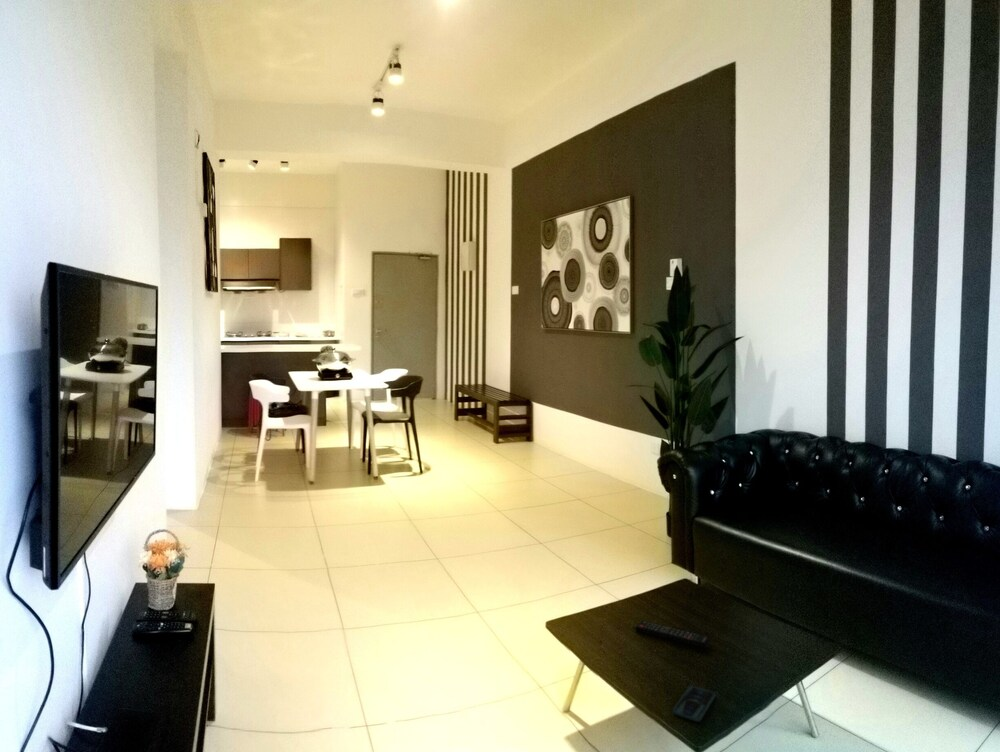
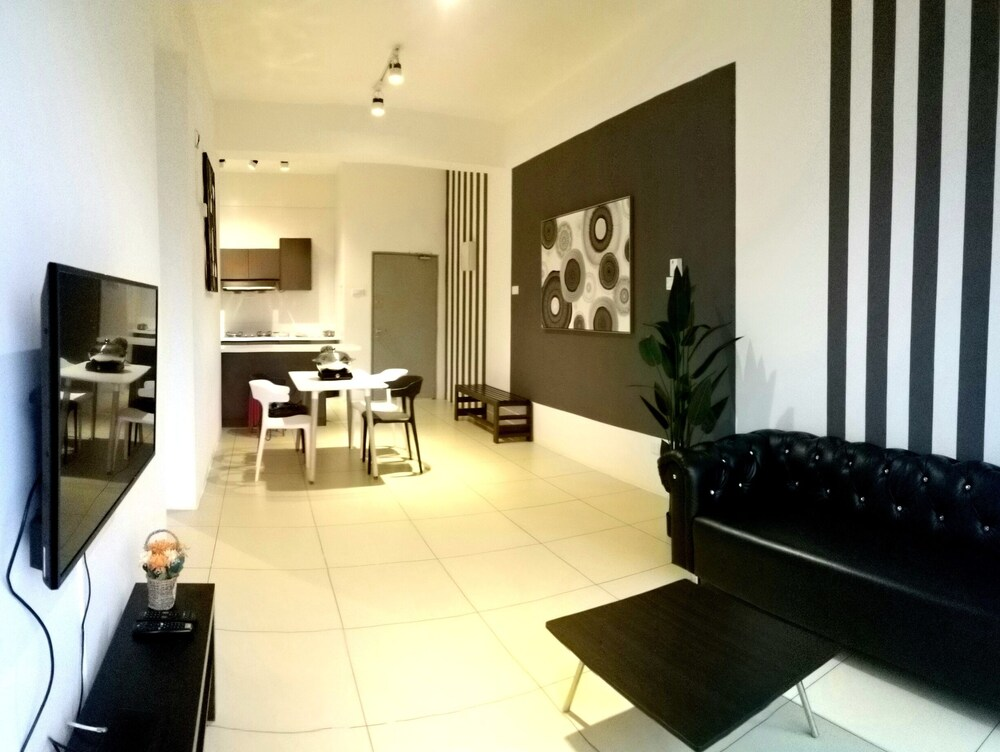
- smartphone (694, 702)
- remote control (671, 634)
